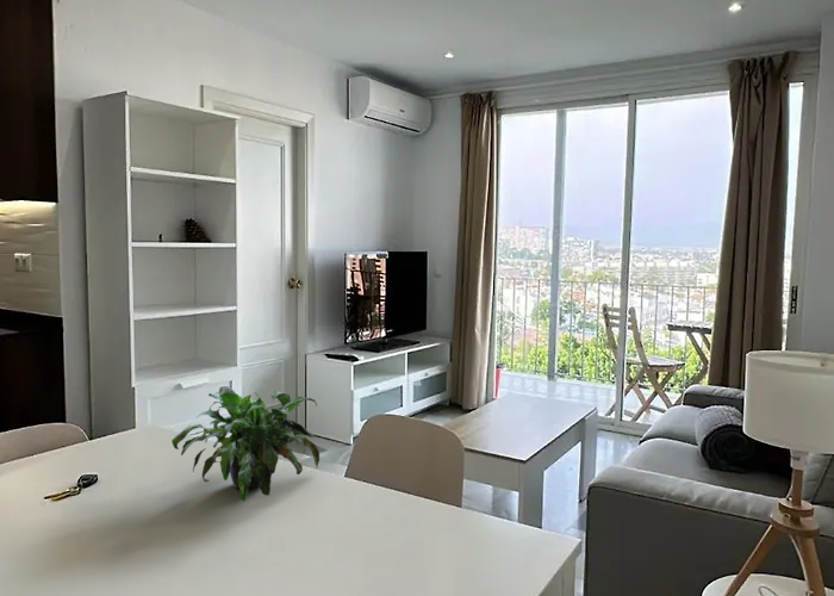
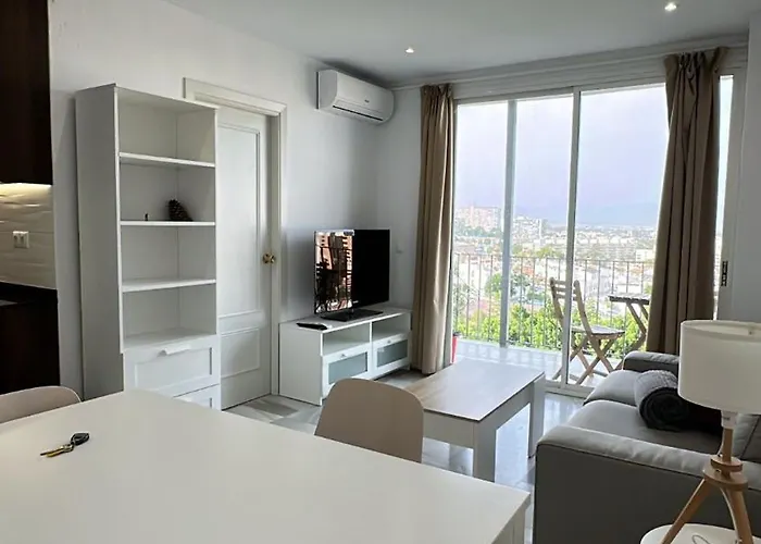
- potted plant (244, 433)
